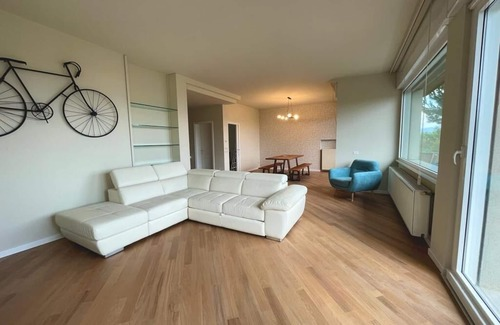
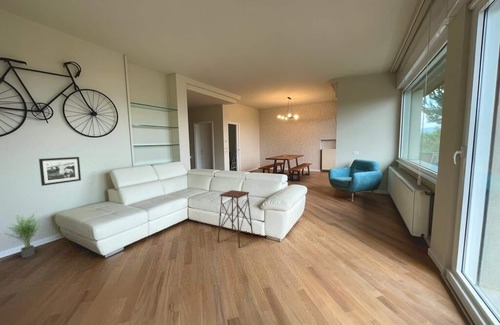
+ side table (235, 217)
+ picture frame (61, 170)
+ potted plant (23, 235)
